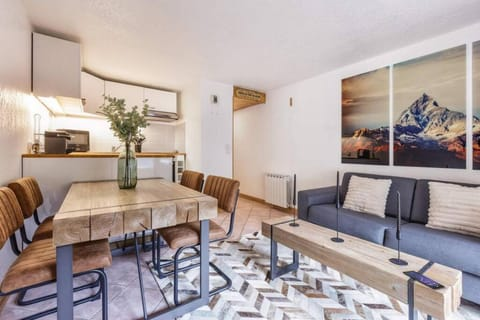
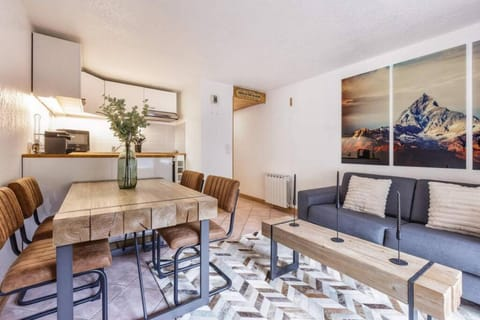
- smartphone (422, 279)
